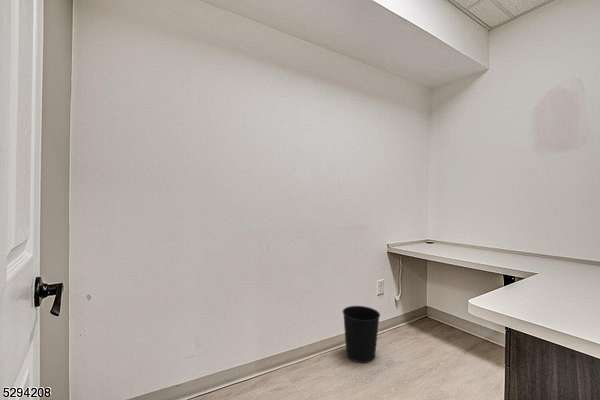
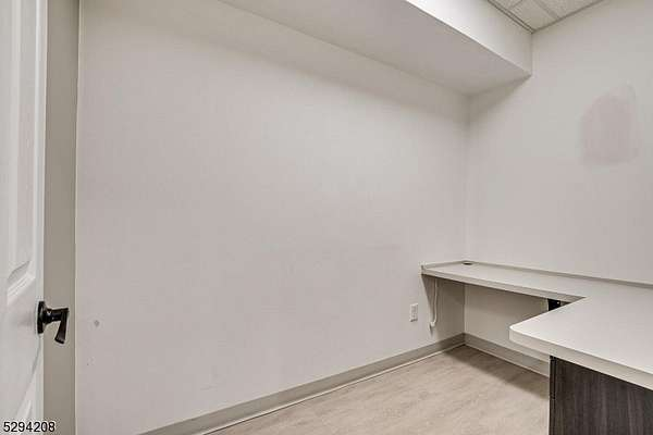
- wastebasket (360, 333)
